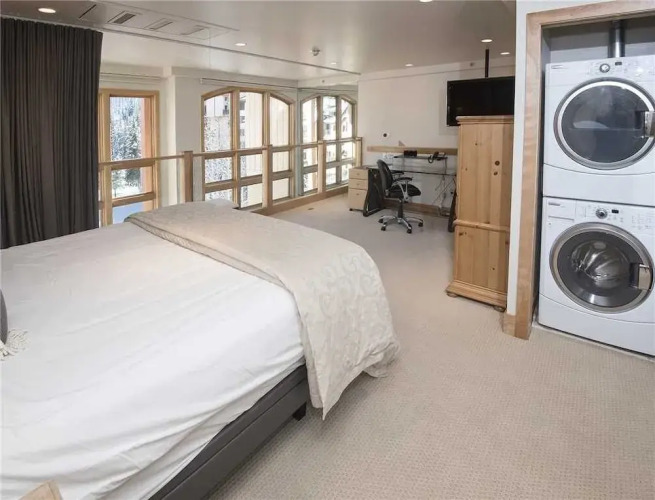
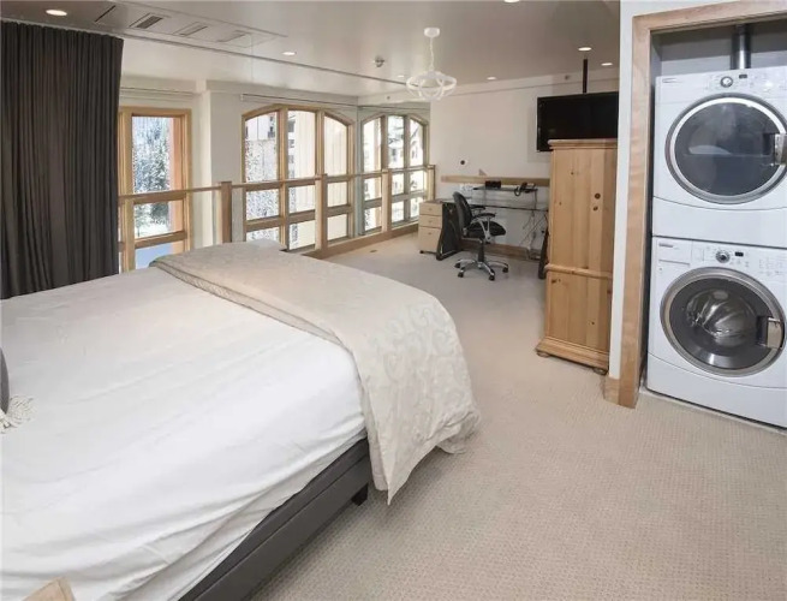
+ ceiling light fixture (431, 66)
